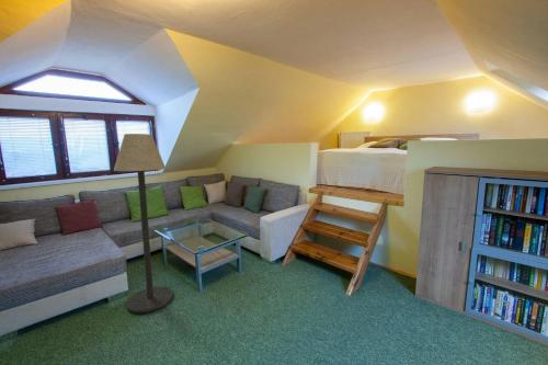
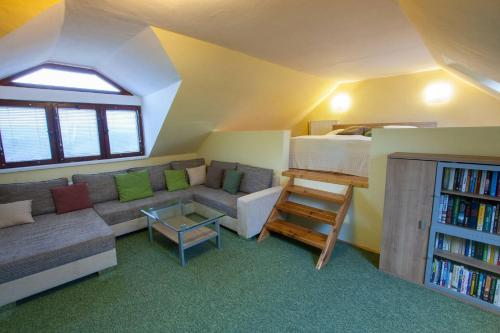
- floor lamp (145, 220)
